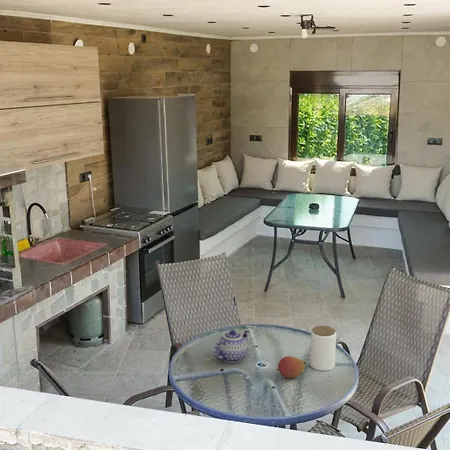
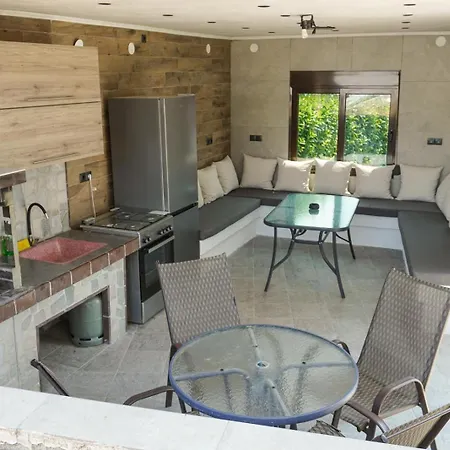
- fruit (290, 366)
- jar (323, 347)
- teapot (232, 344)
